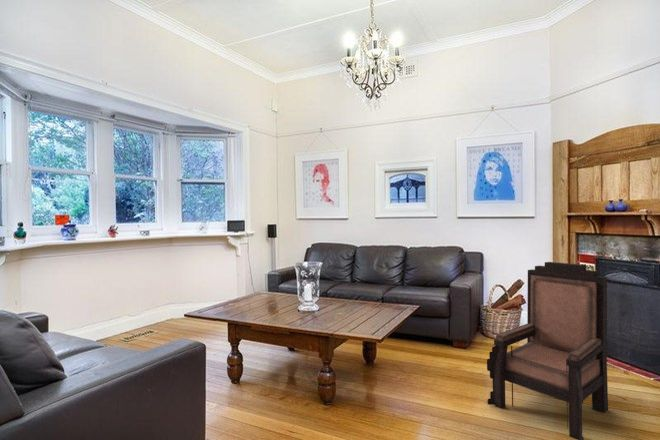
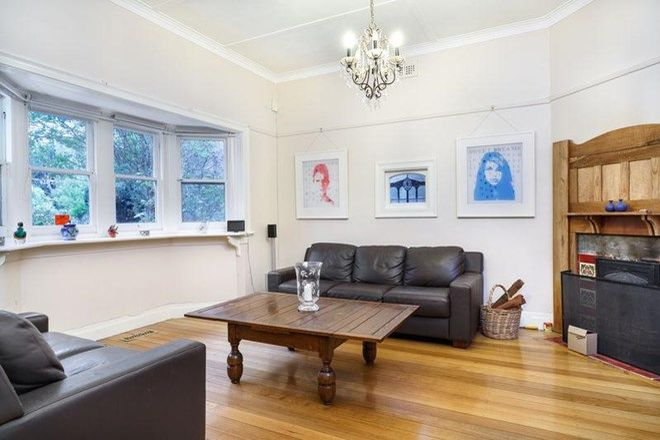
- armchair (547, 338)
